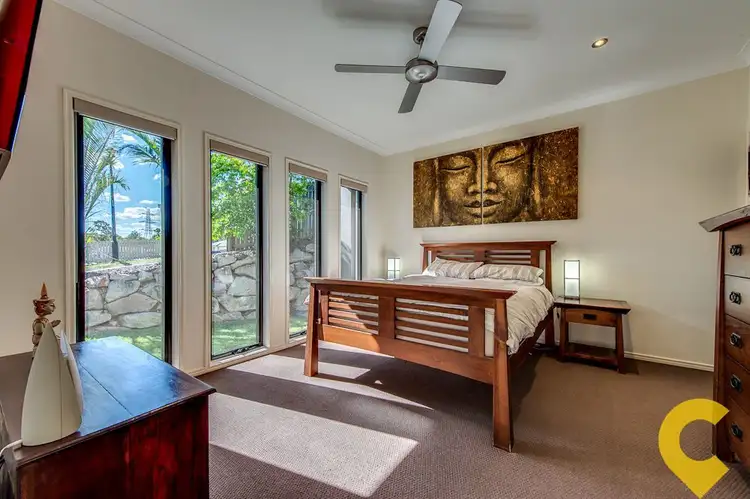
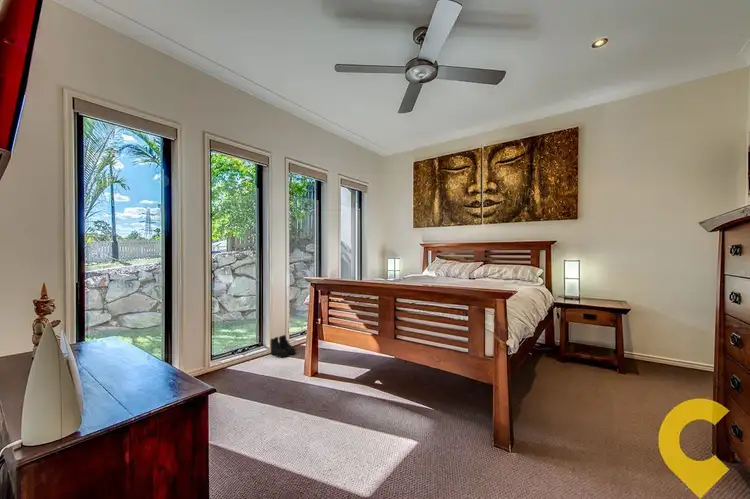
+ boots (282, 345)
